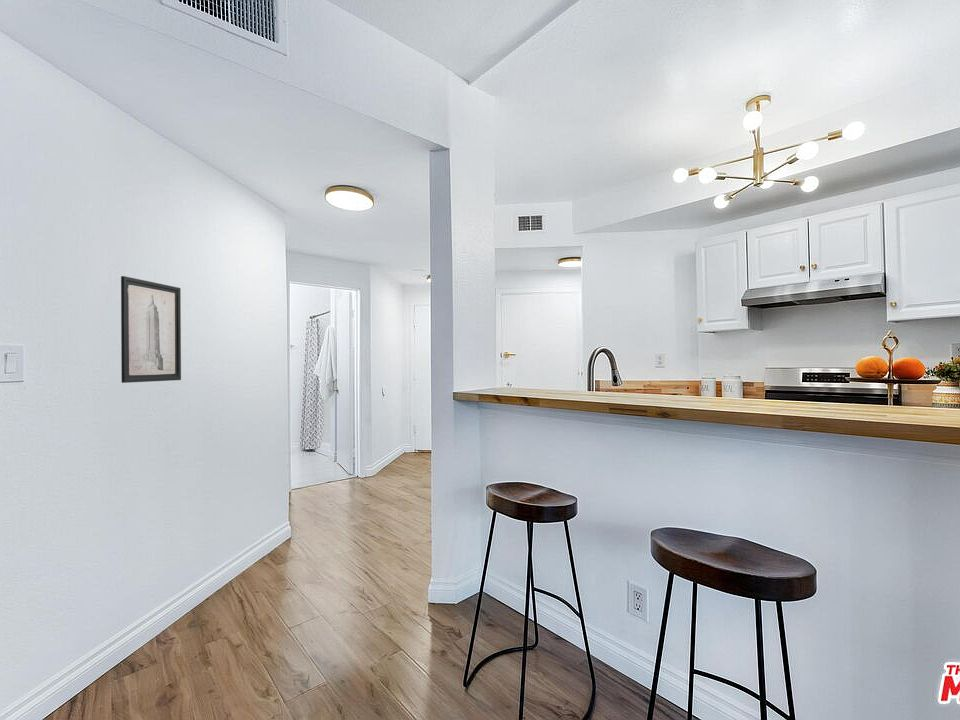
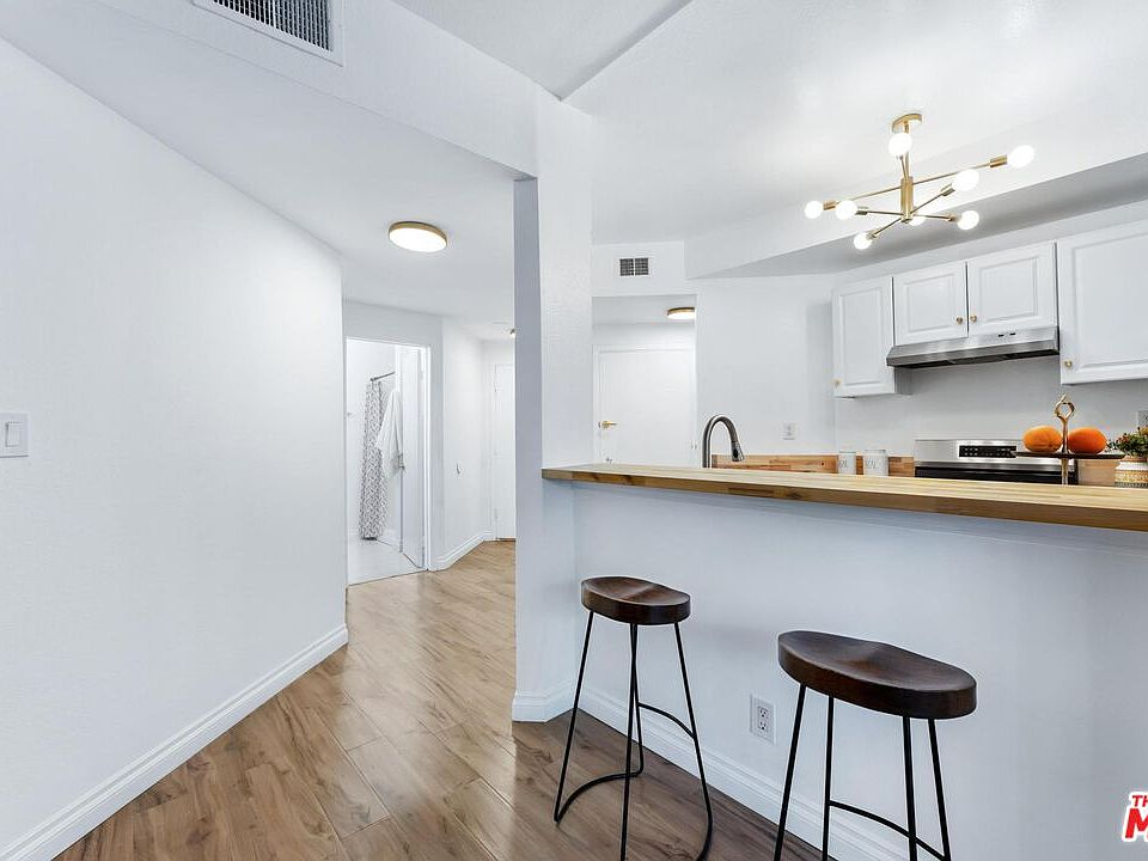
- wall art (153, 331)
